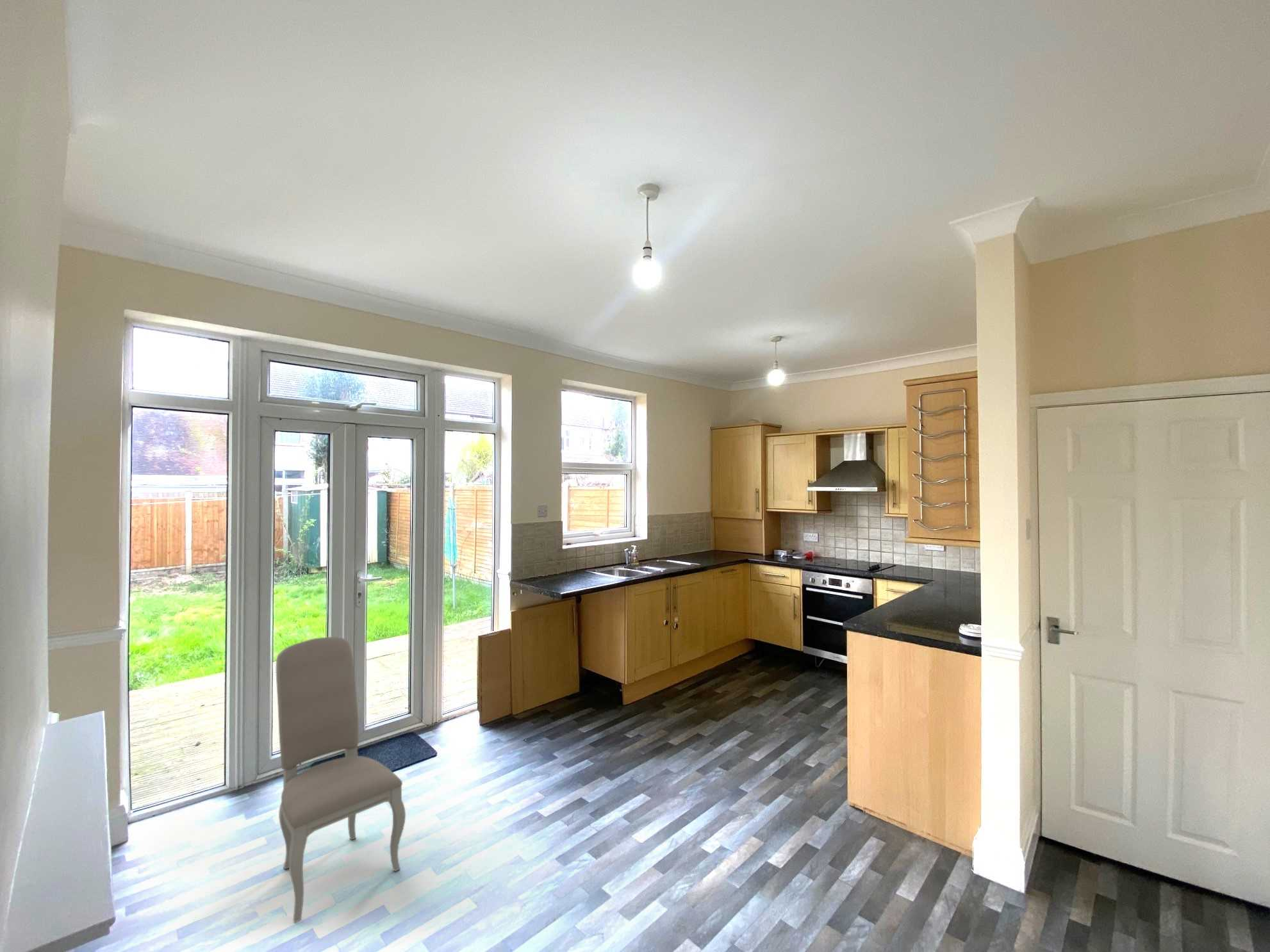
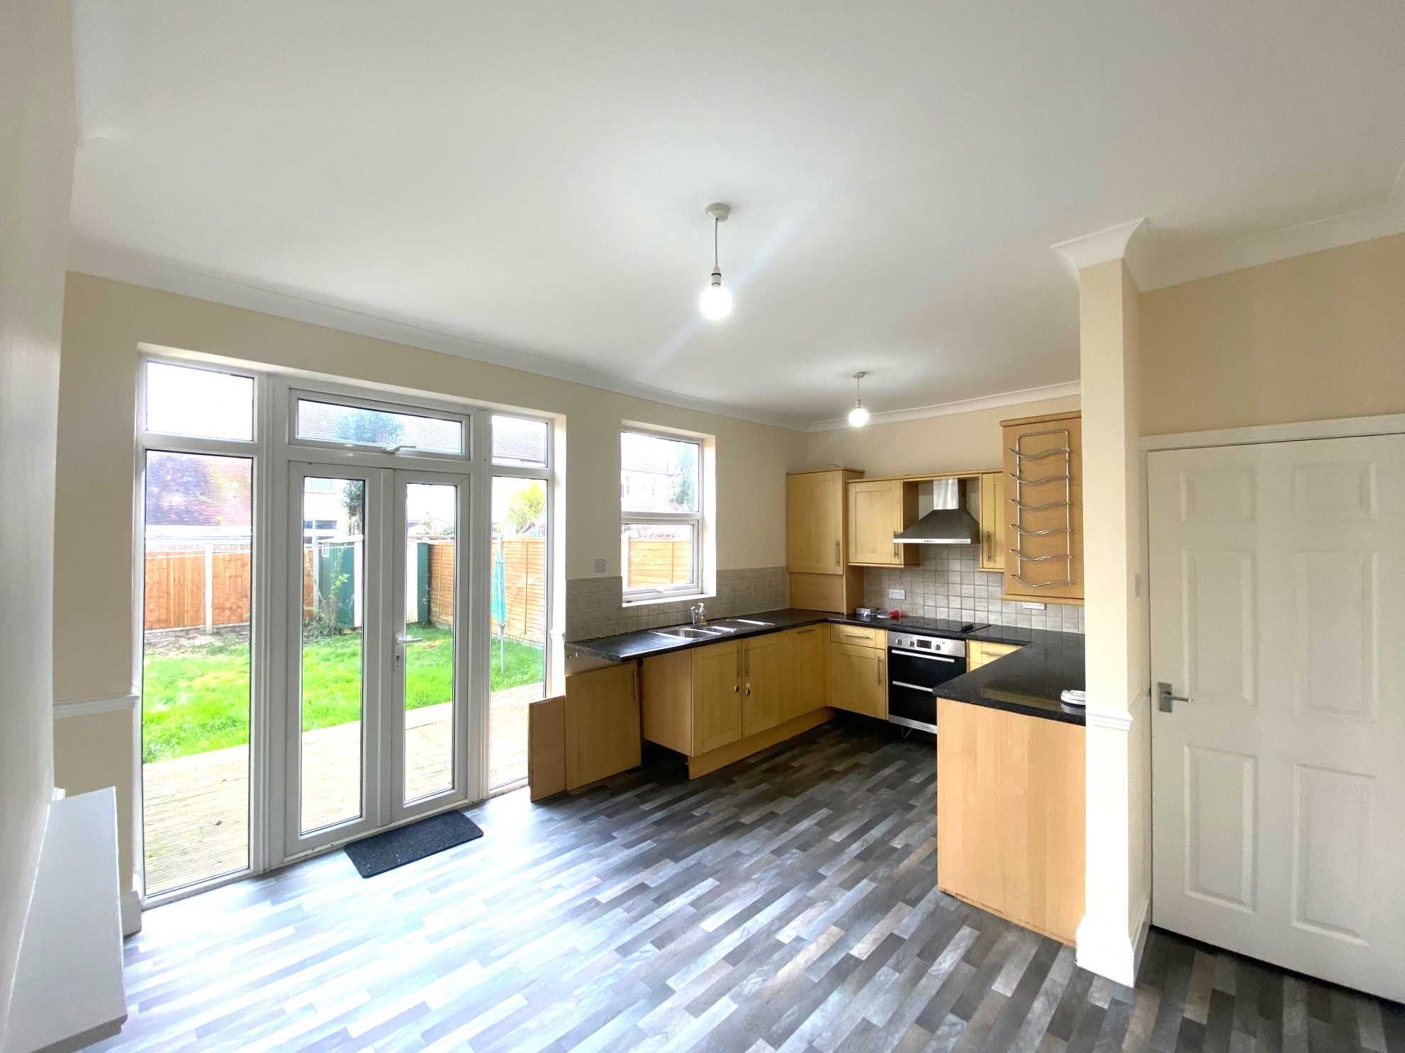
- dining chair (334, 760)
